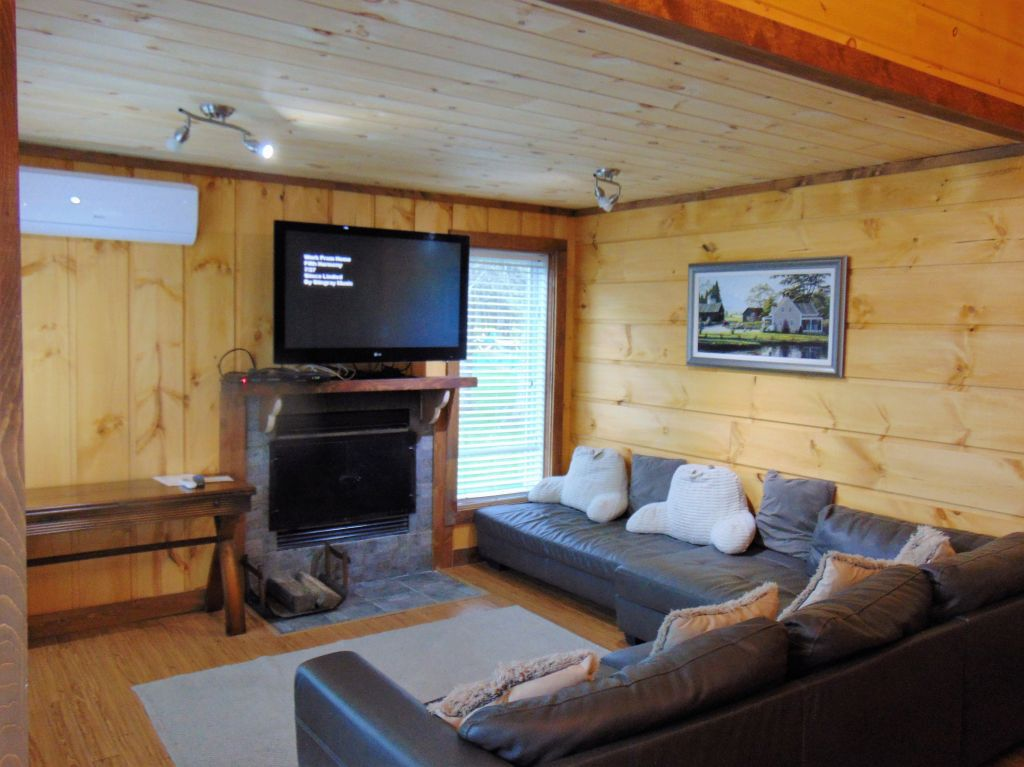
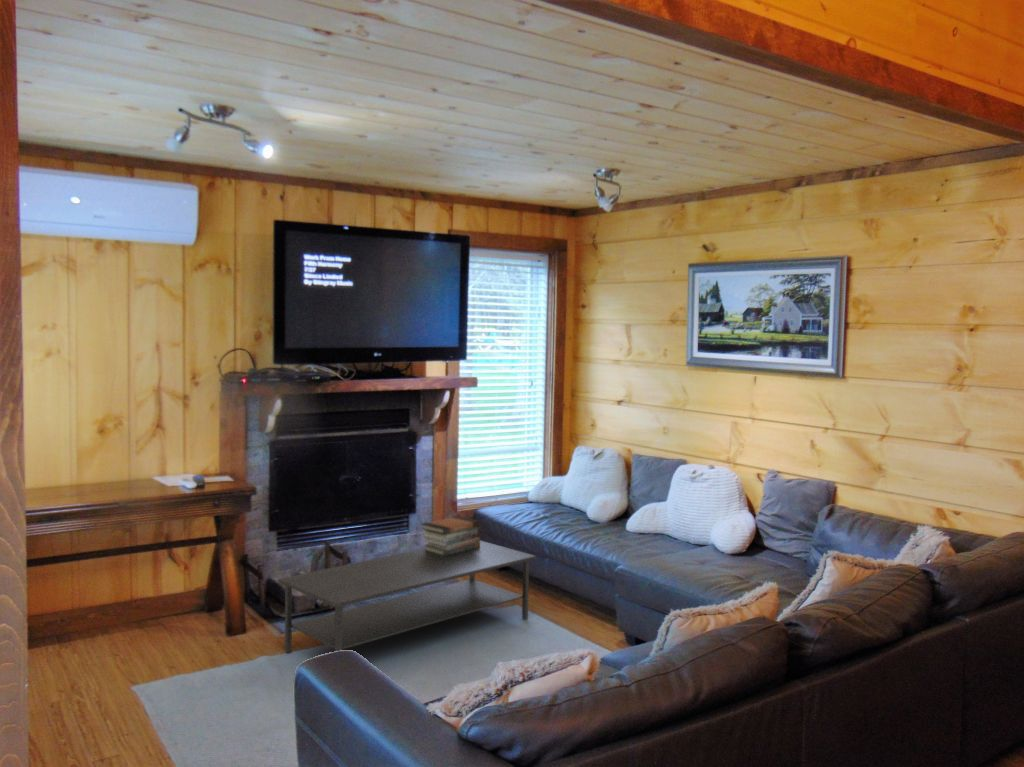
+ book stack (451, 535)
+ coffee table (413, 600)
